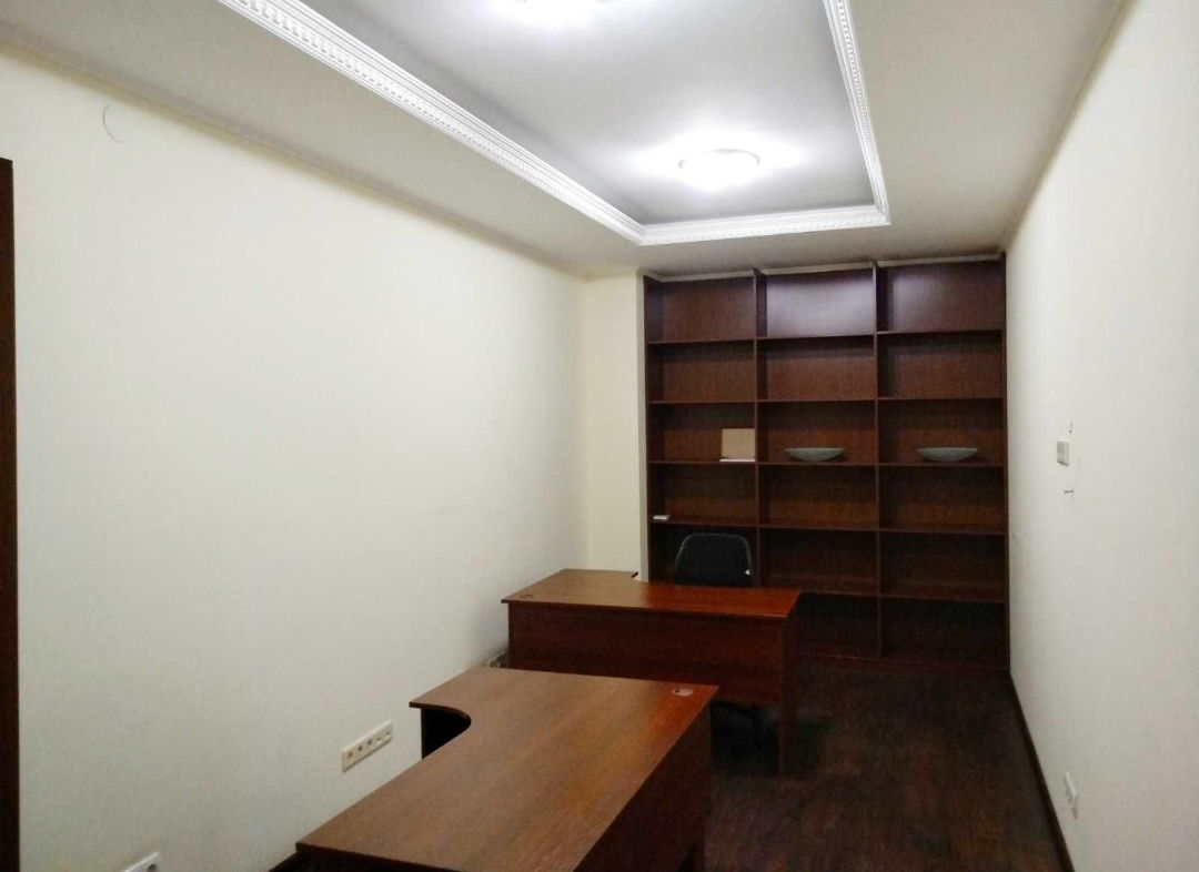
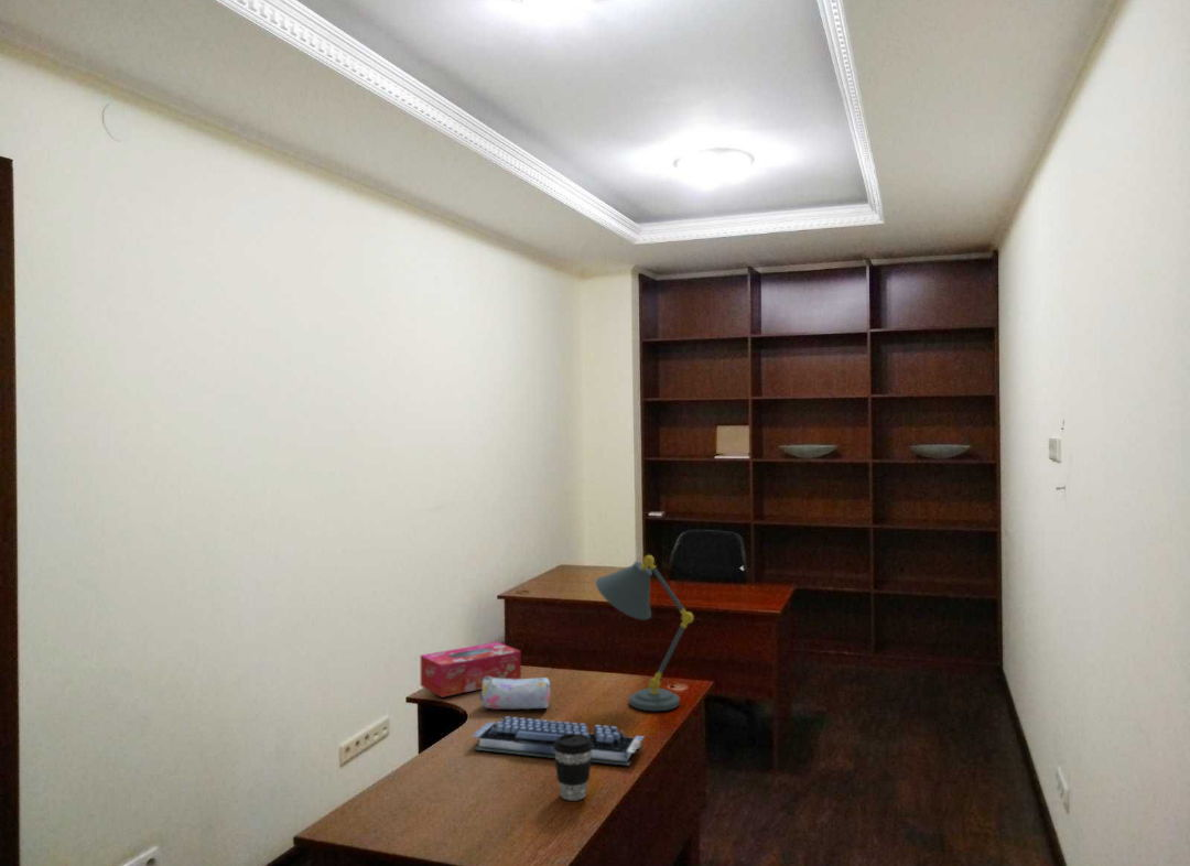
+ desk lamp (645, 619)
+ pencil case (516, 692)
+ tissue box (470, 668)
+ coffee cup (573, 767)
+ computer keyboard (558, 736)
